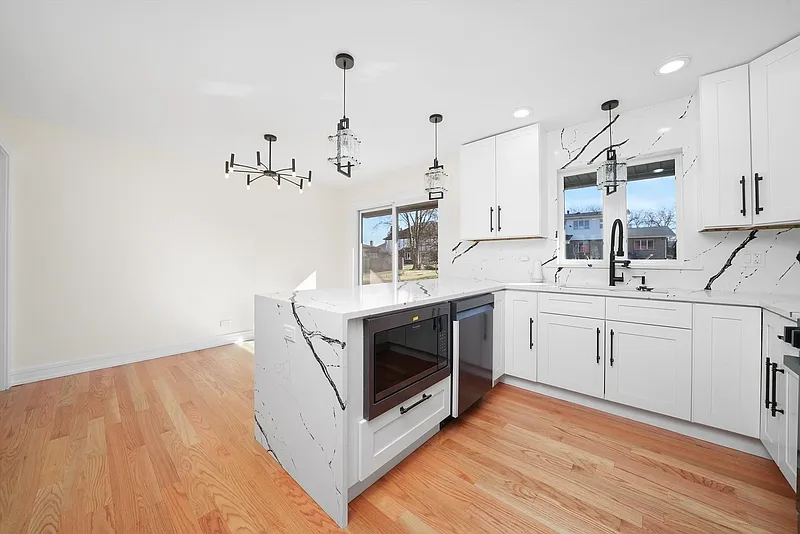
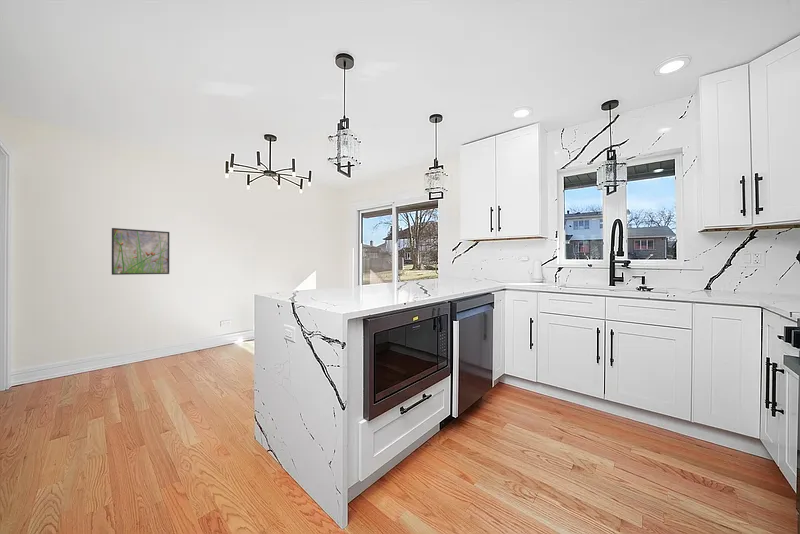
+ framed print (142, 252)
